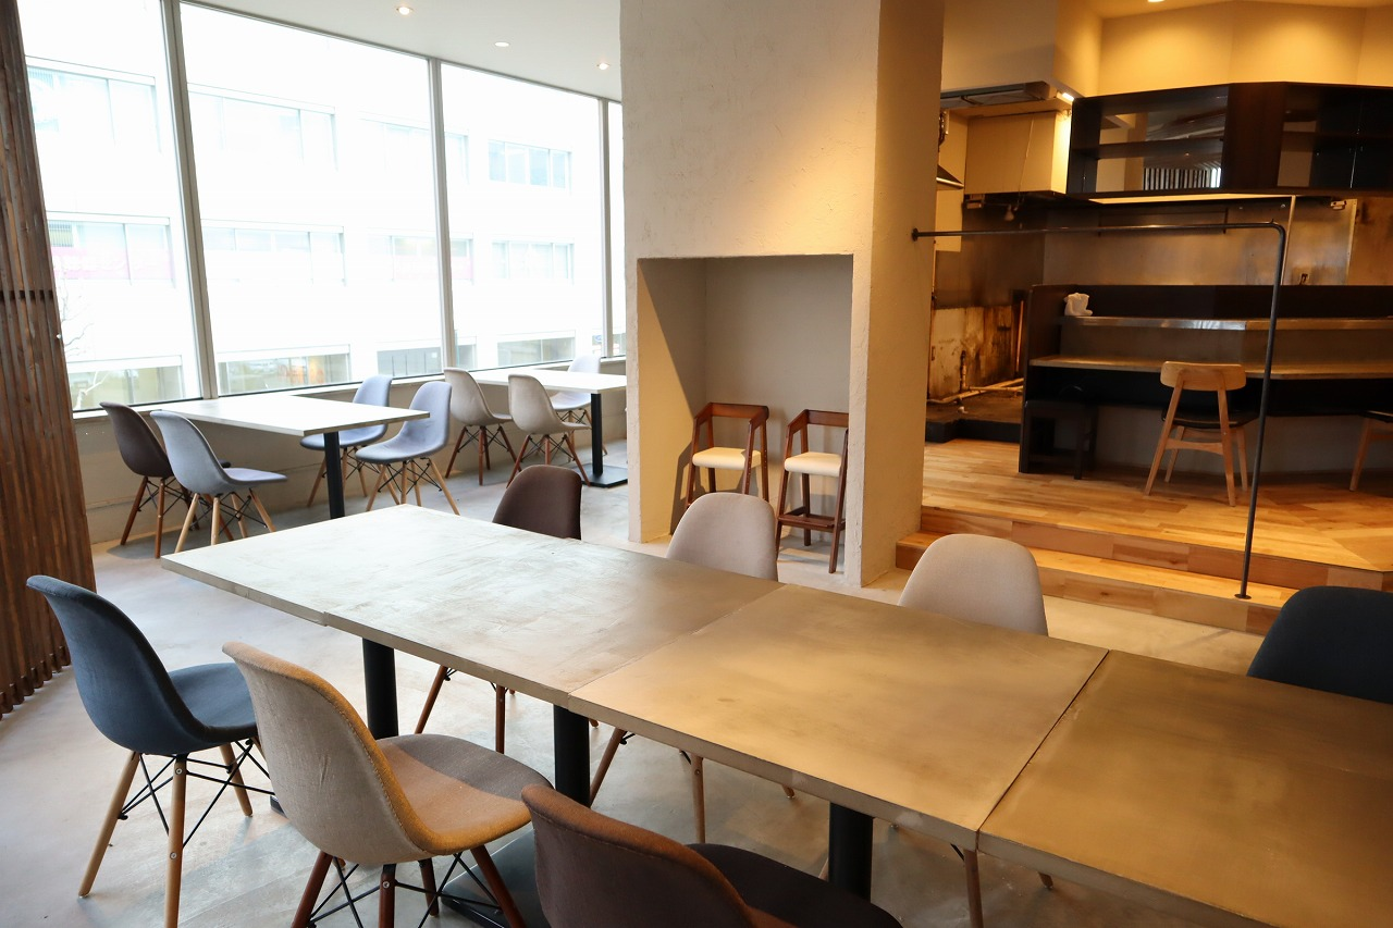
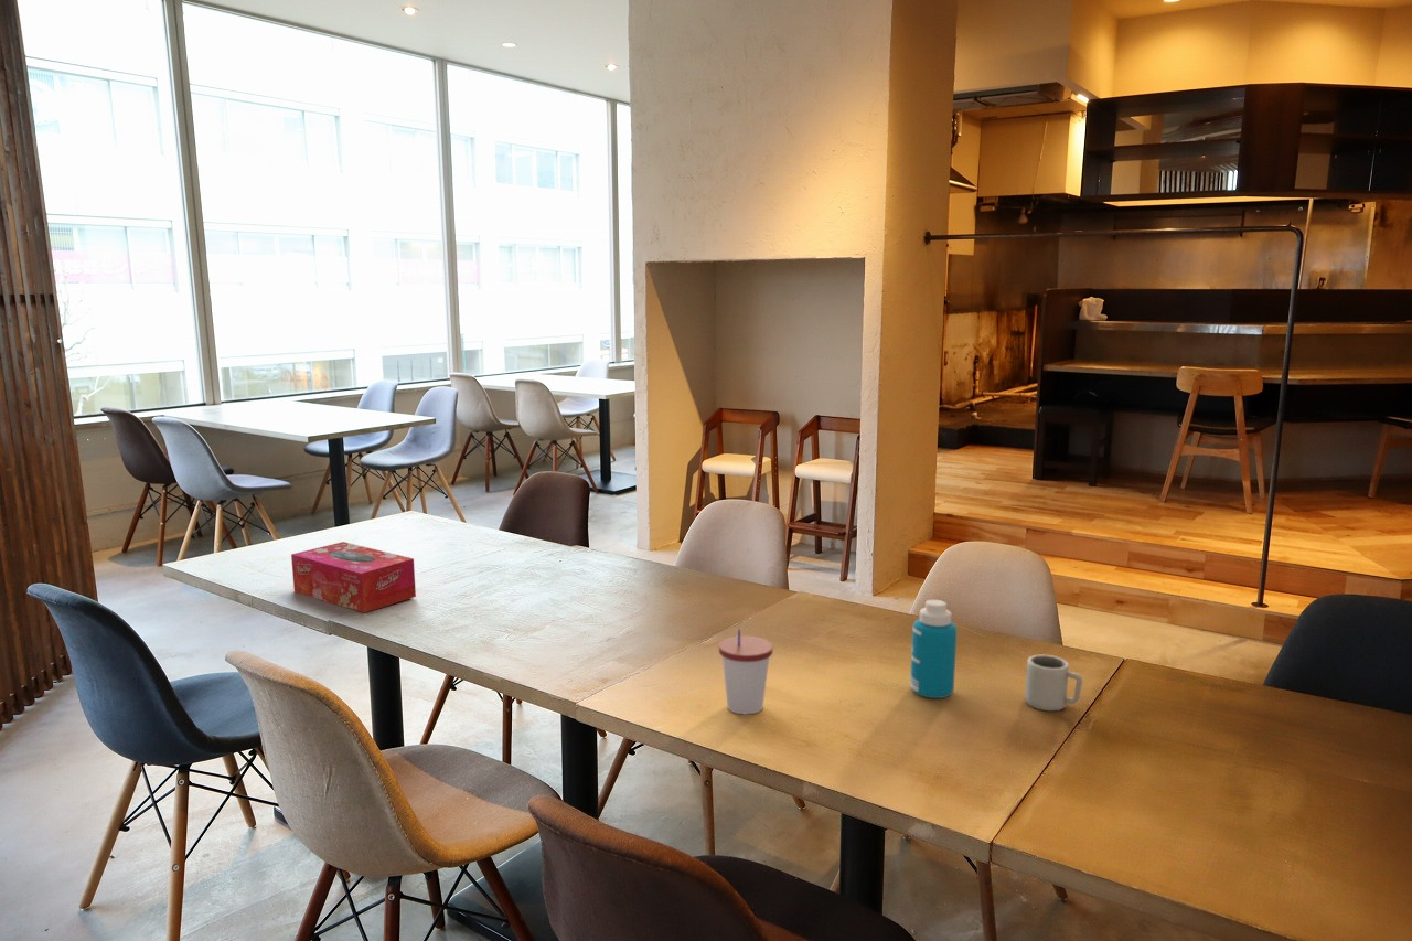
+ cup (745, 667)
+ bottle (933, 646)
+ tissue box (353, 575)
+ cup (1052, 684)
